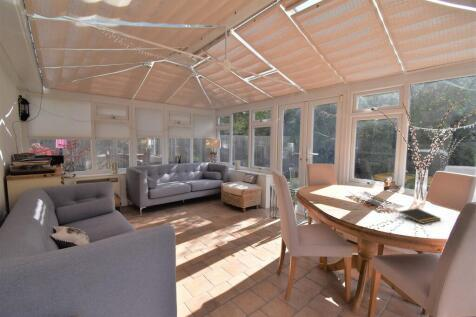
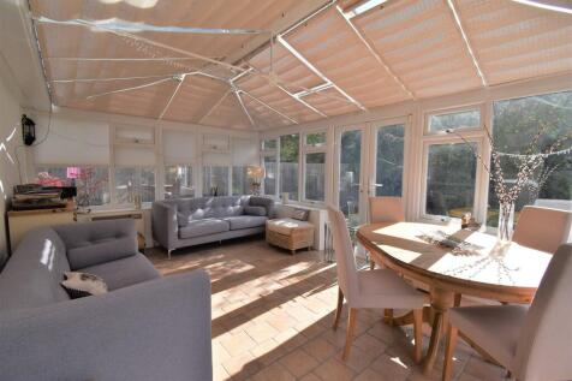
- notepad (419, 215)
